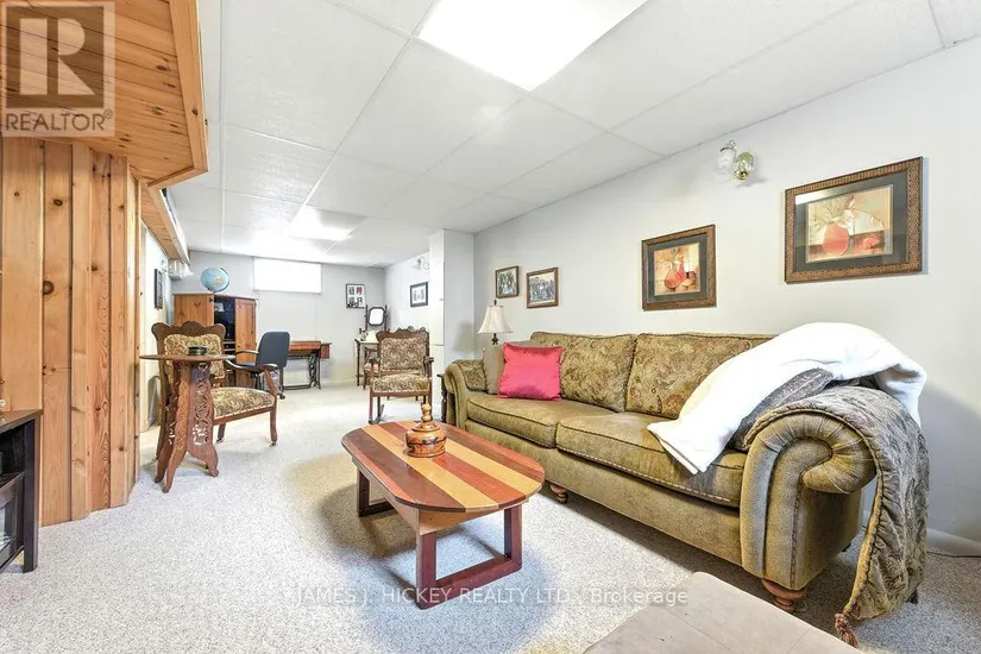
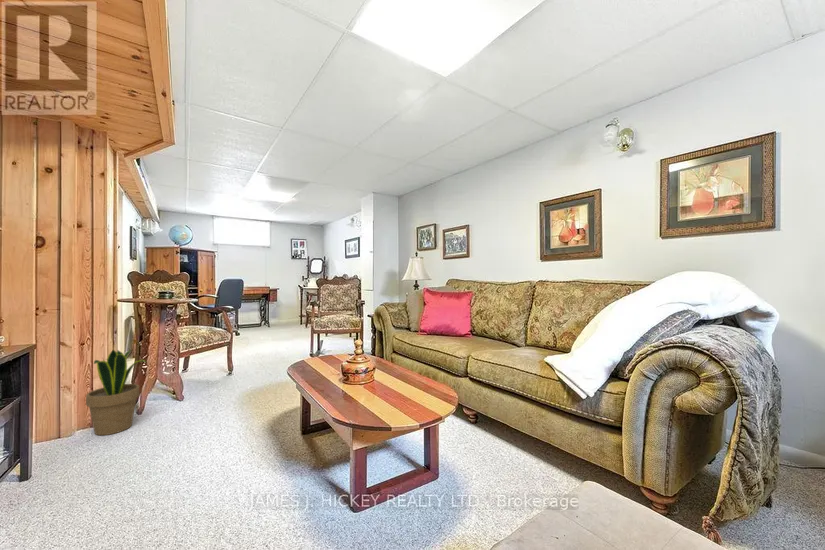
+ potted plant (117, 388)
